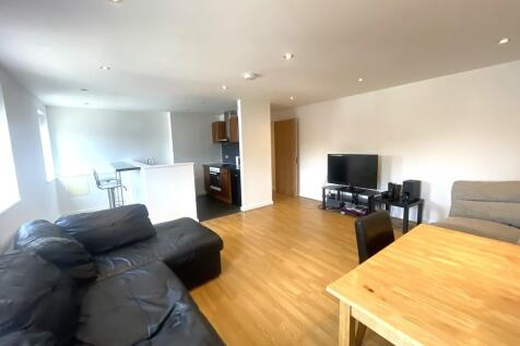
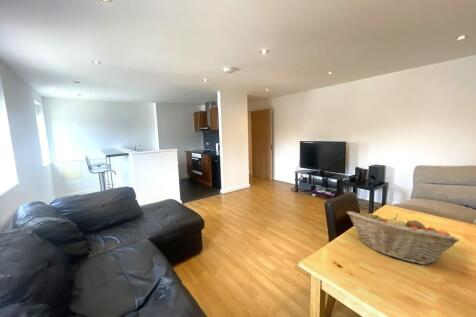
+ fruit basket (394, 230)
